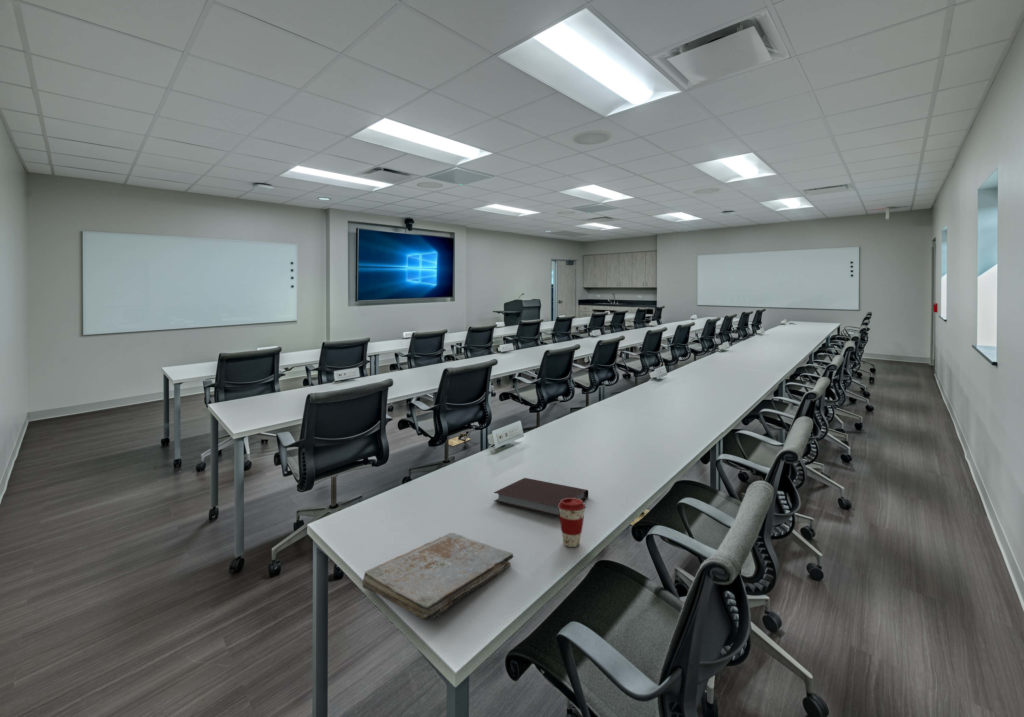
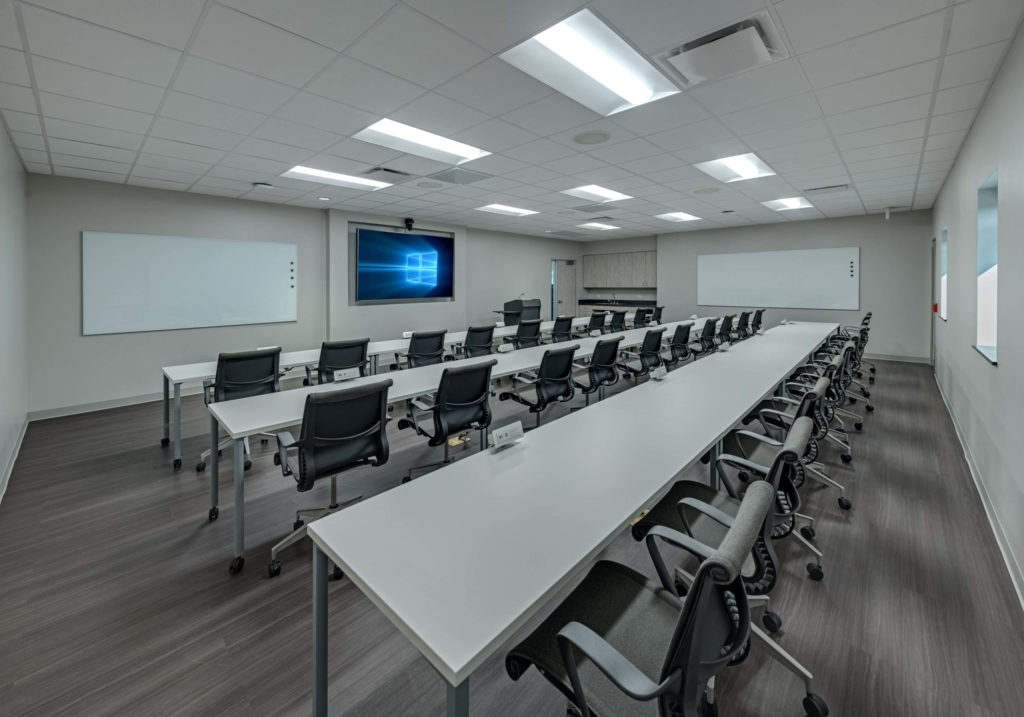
- notebook (541, 495)
- book (441, 568)
- coffee cup (571, 522)
